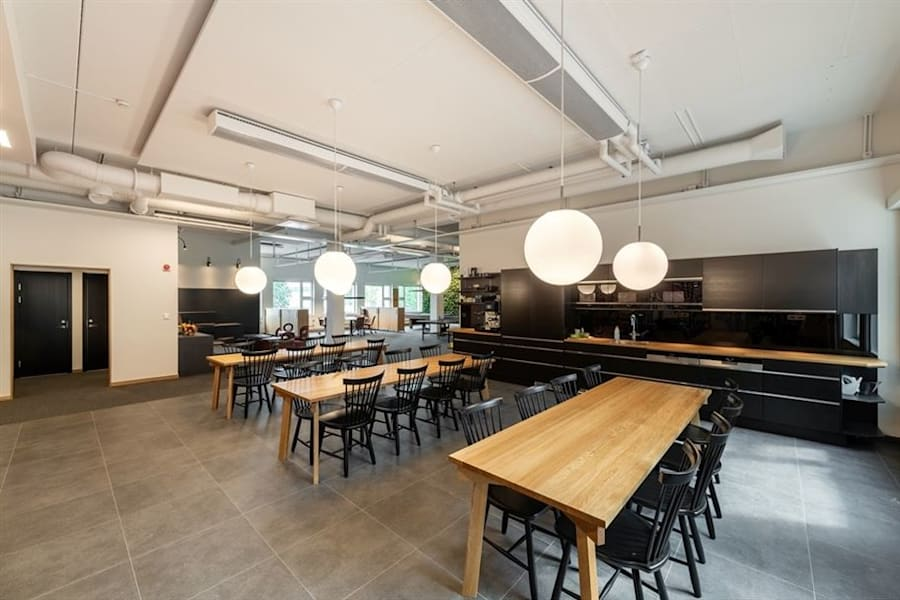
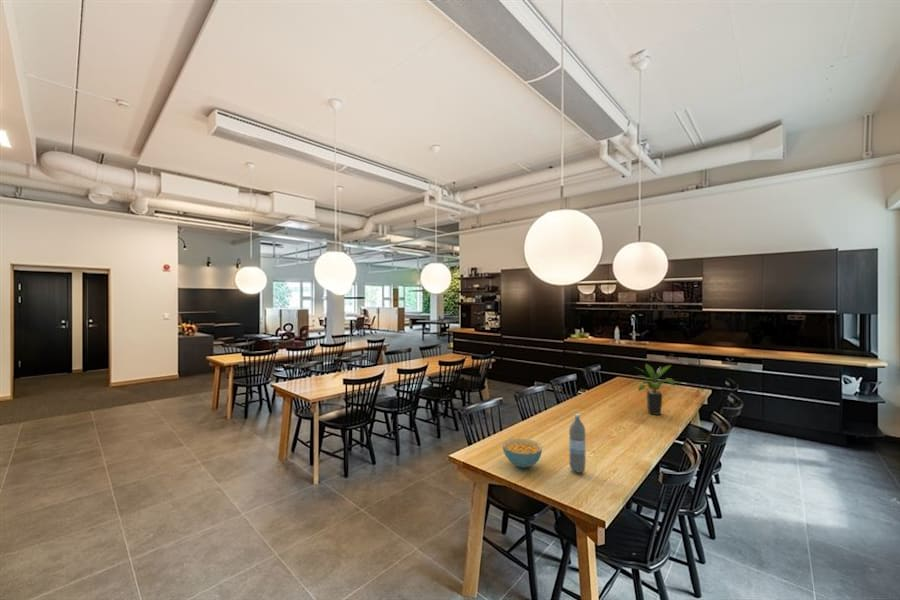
+ water bottle (577, 443)
+ cereal bowl (522, 455)
+ potted plant (654, 389)
